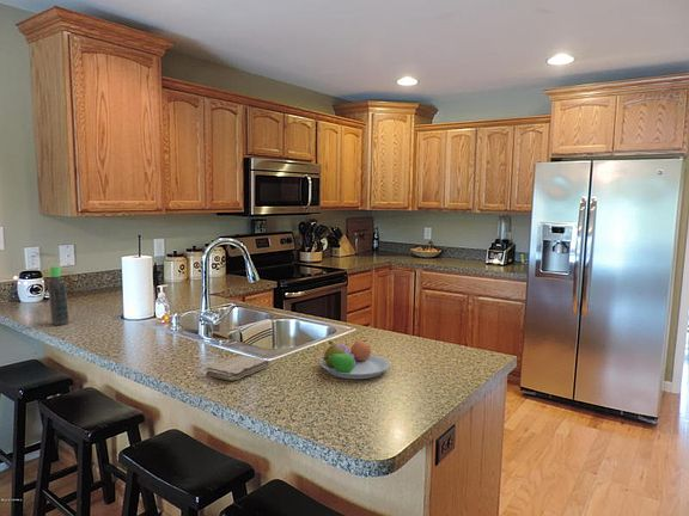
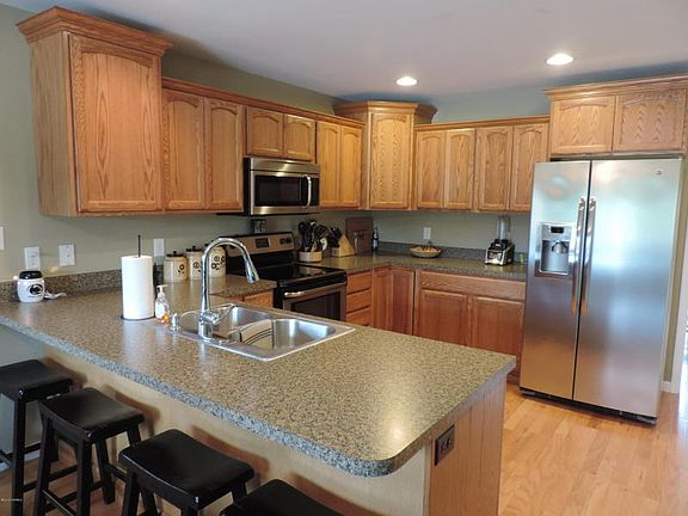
- washcloth (237, 366)
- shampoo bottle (57, 295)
- fruit bowl (352, 356)
